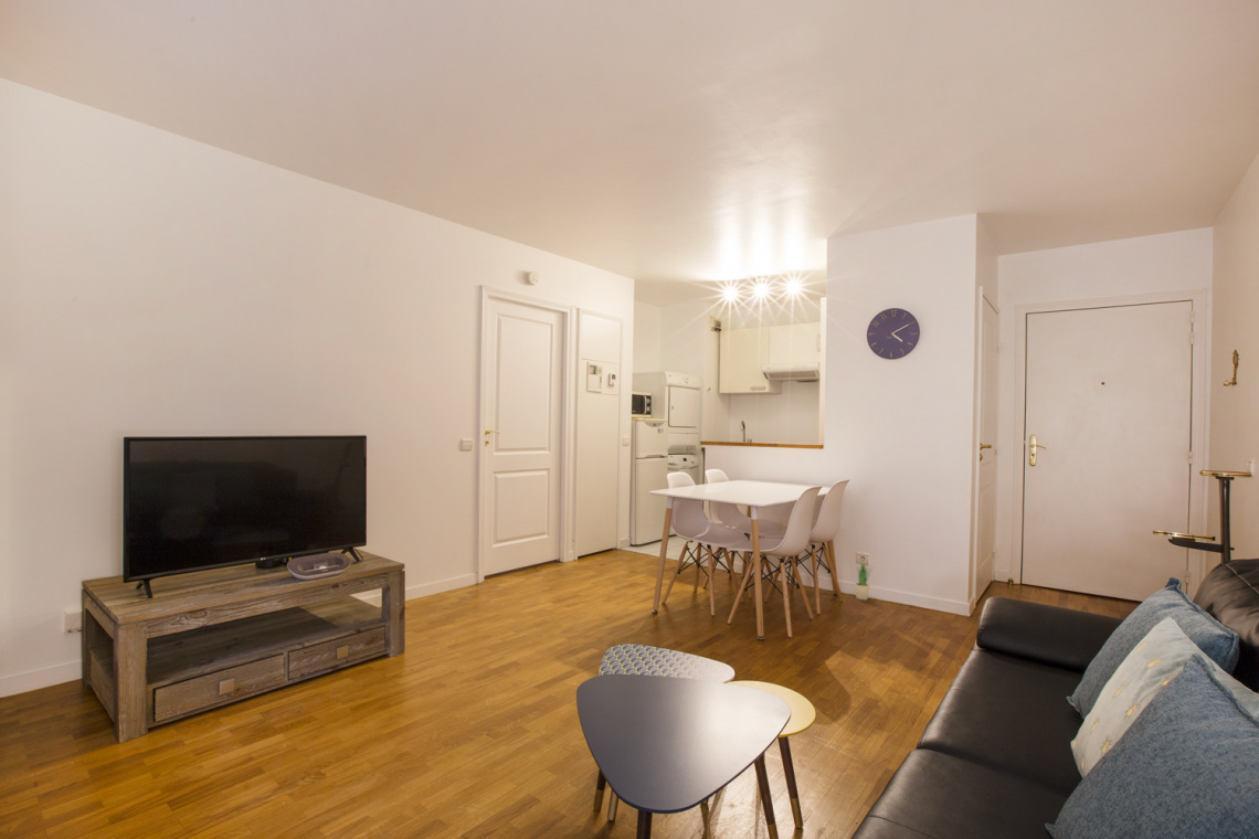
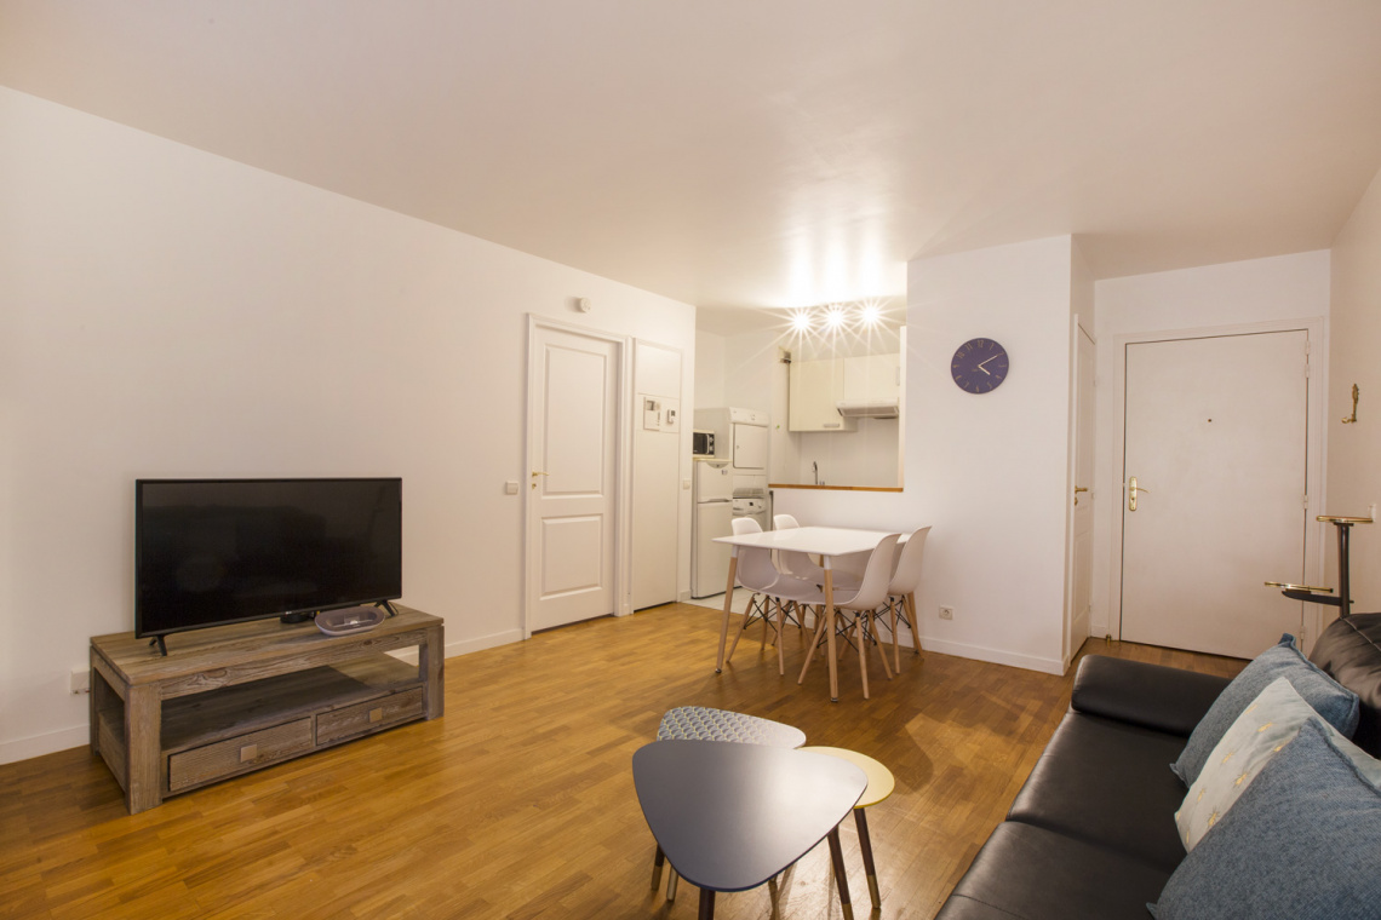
- potted plant (864, 578)
